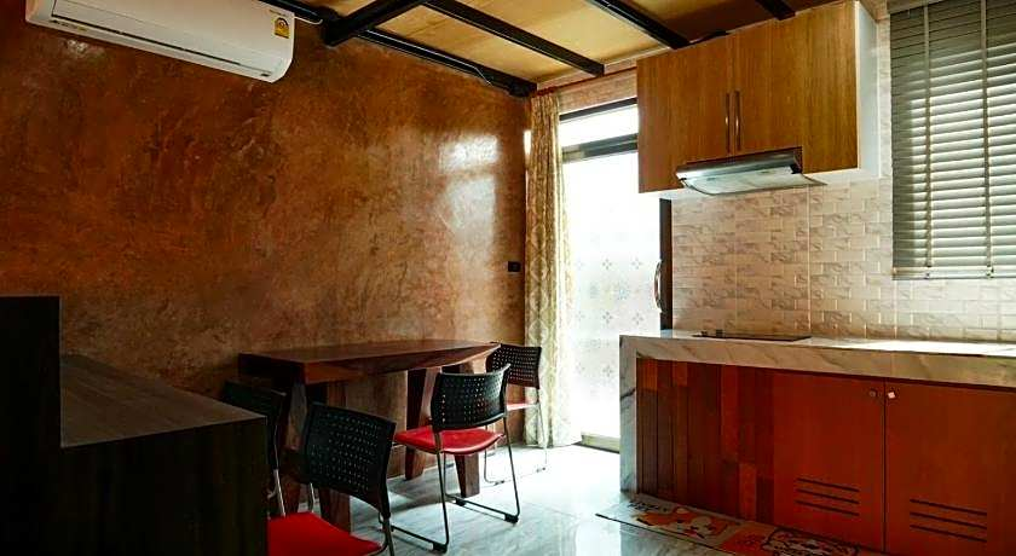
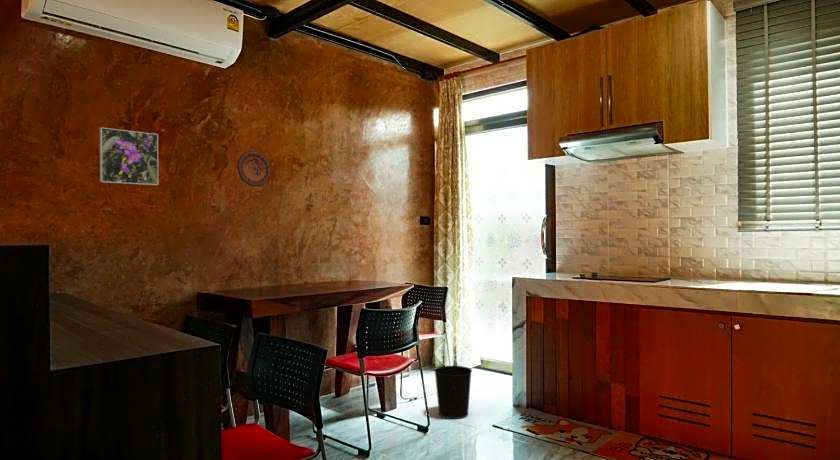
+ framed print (129, 157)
+ decorative plate (254, 168)
+ wastebasket (453, 392)
